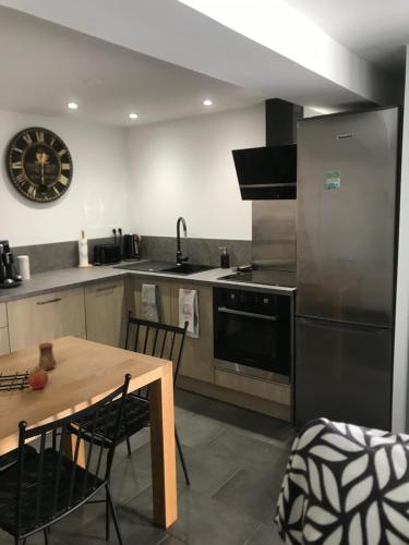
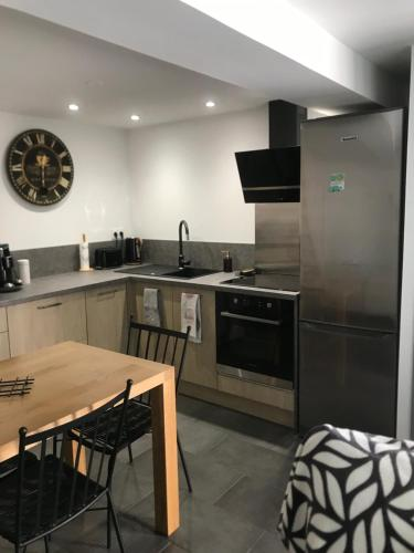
- fruit (37, 376)
- cup (46, 355)
